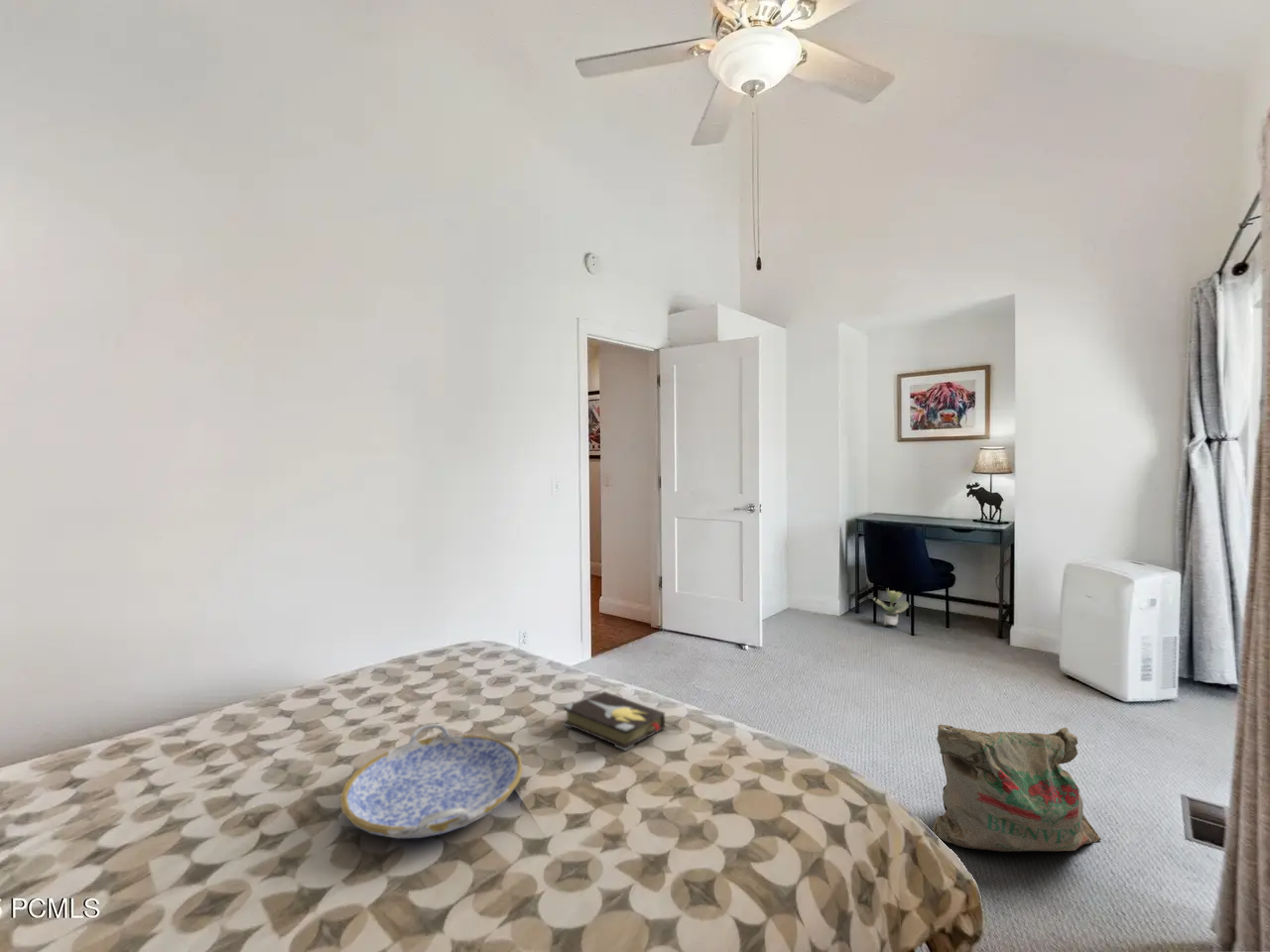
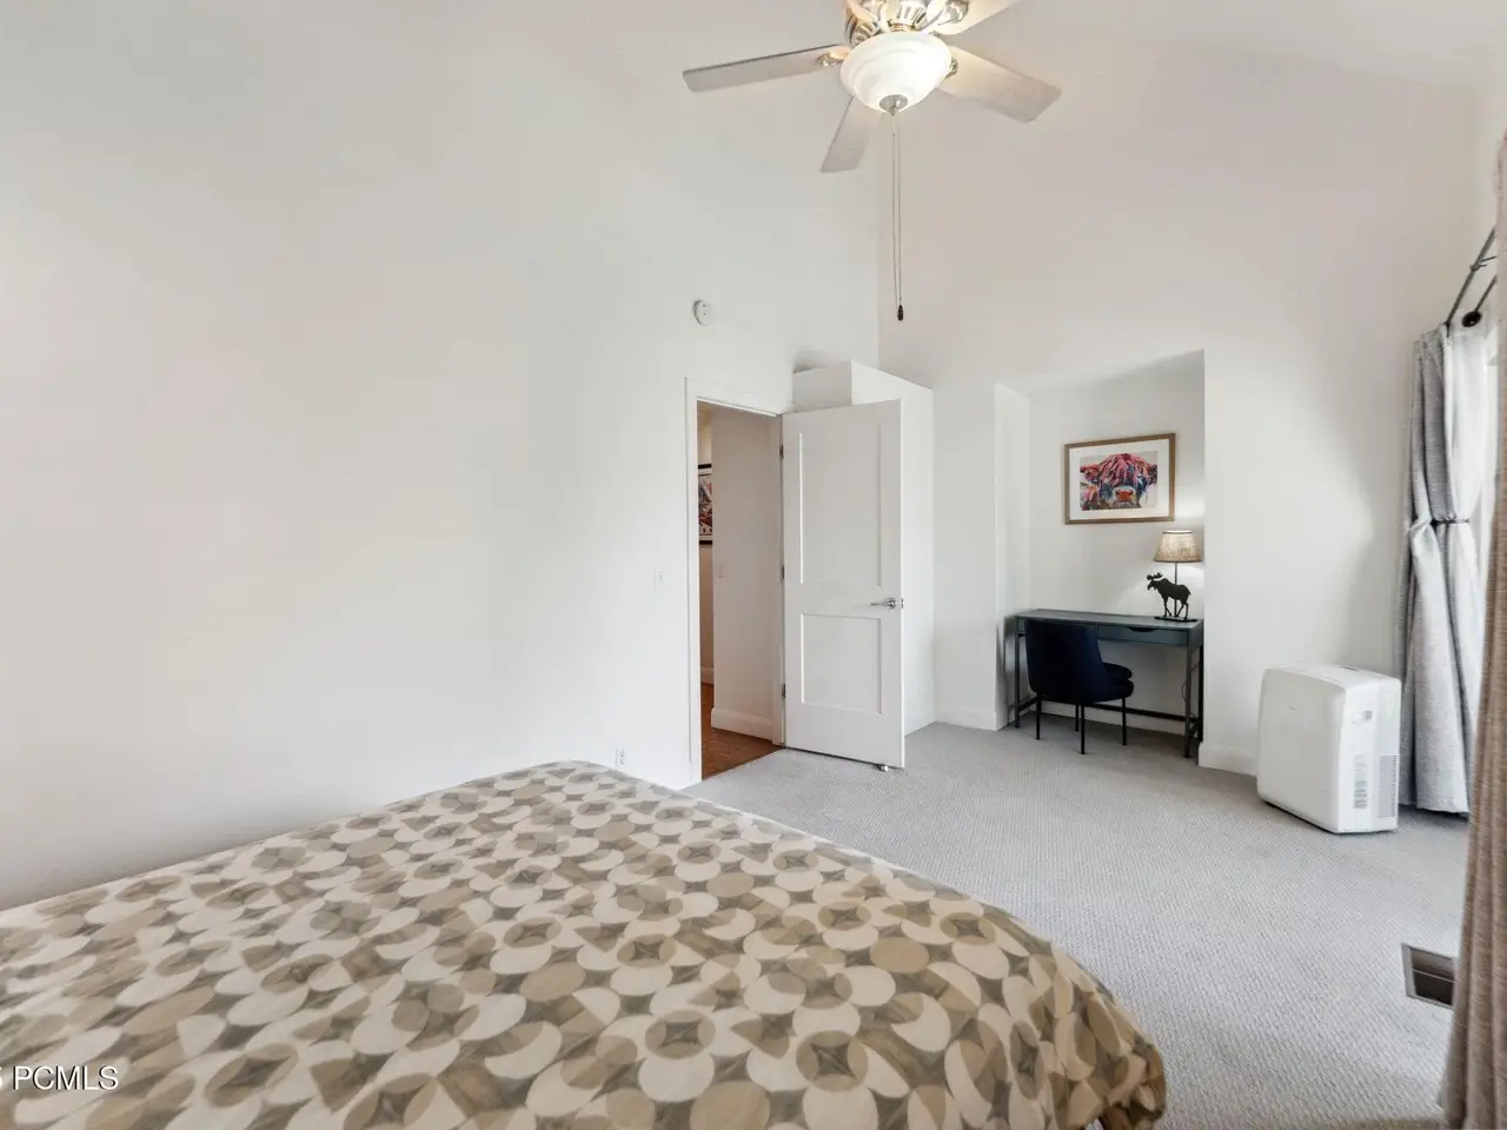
- hardback book (613, 716)
- potted plant (889, 607)
- serving tray (436, 778)
- bag (1009, 781)
